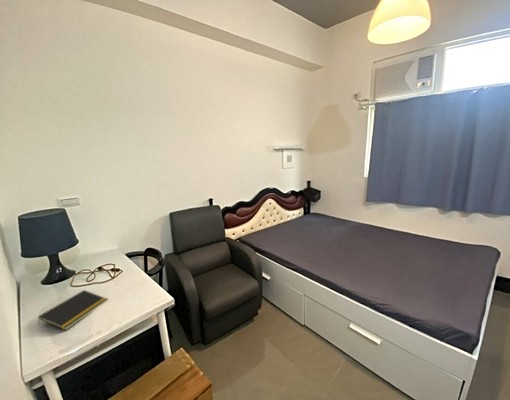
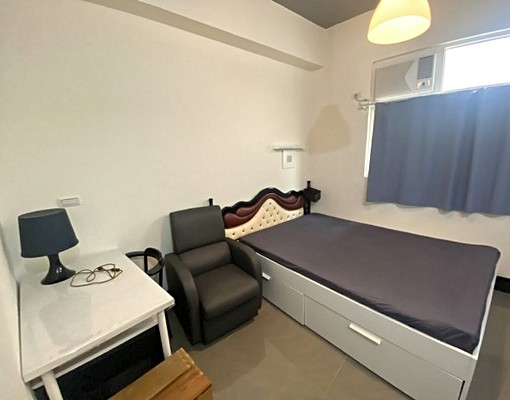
- notepad (75, 308)
